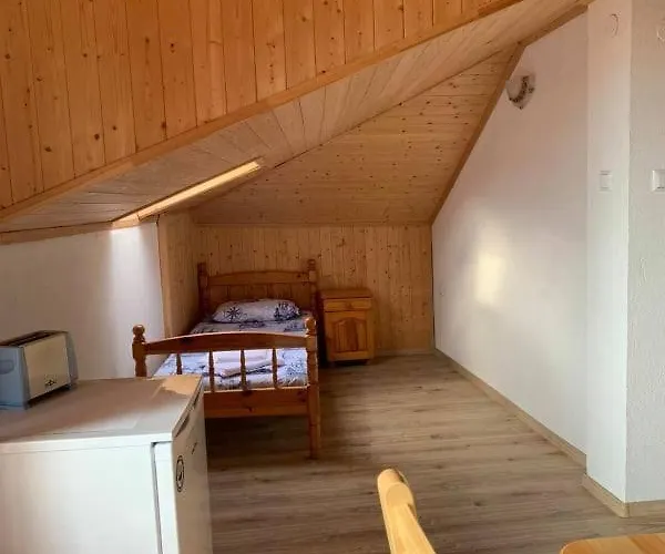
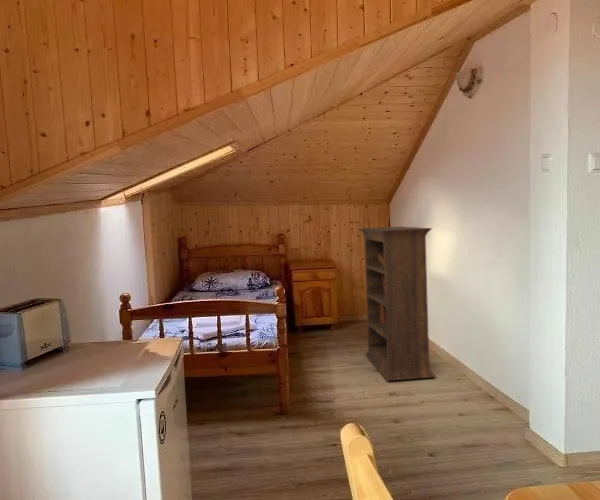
+ bookcase (394, 297)
